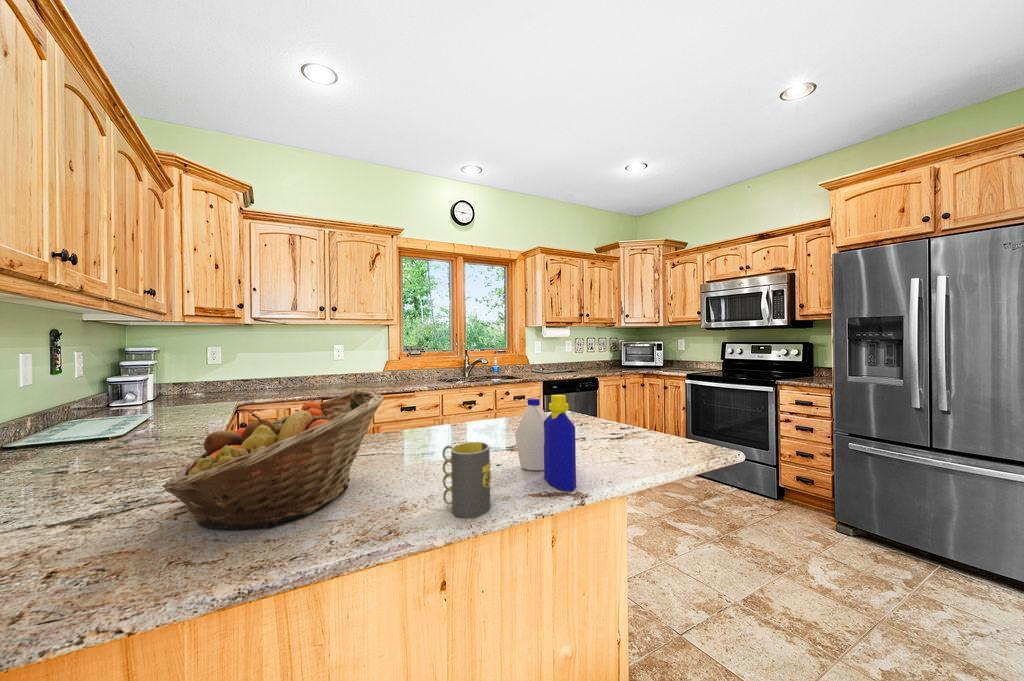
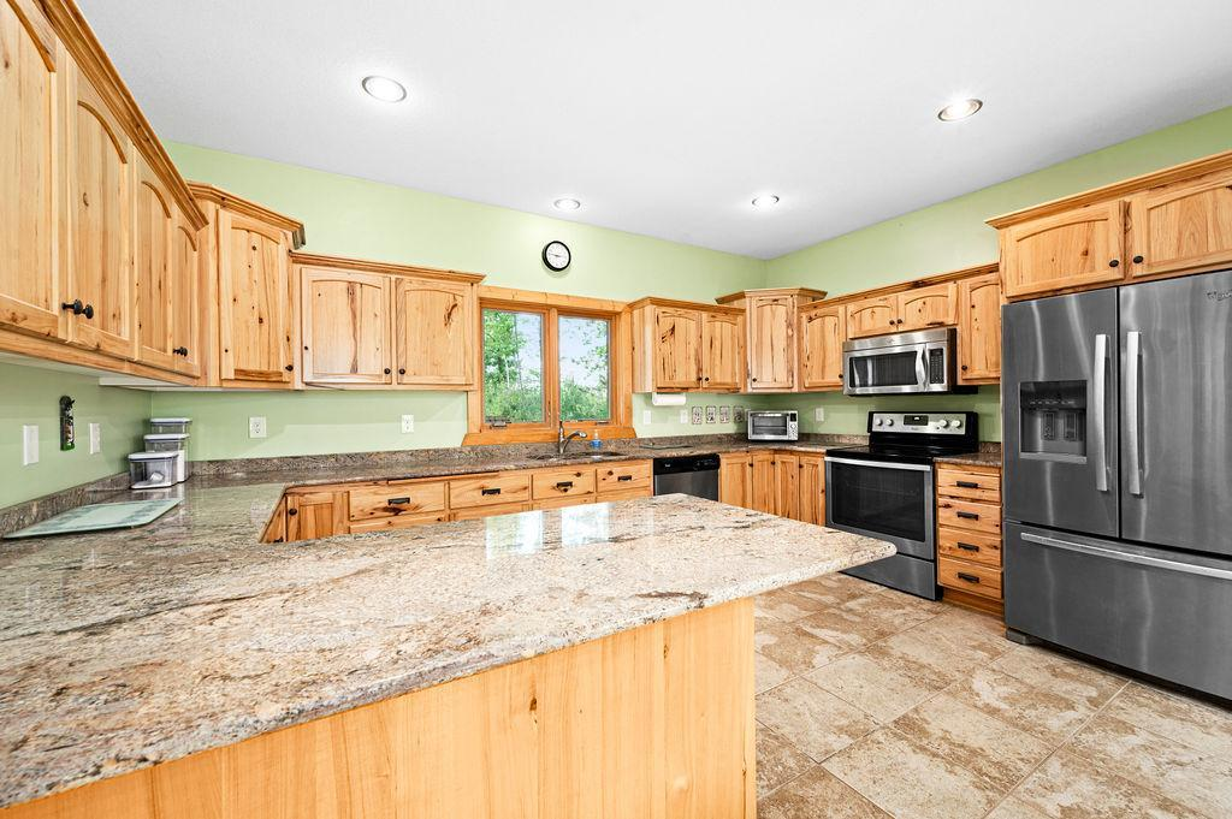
- fruit basket (289, 446)
- mug (466, 476)
- bottle (548, 433)
